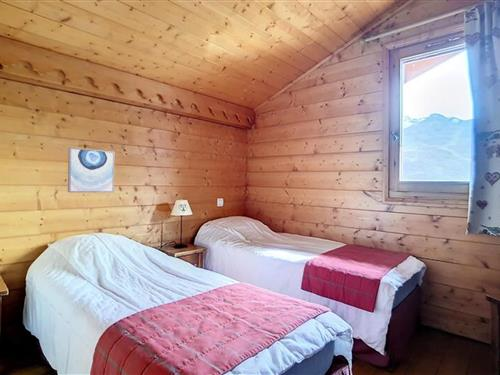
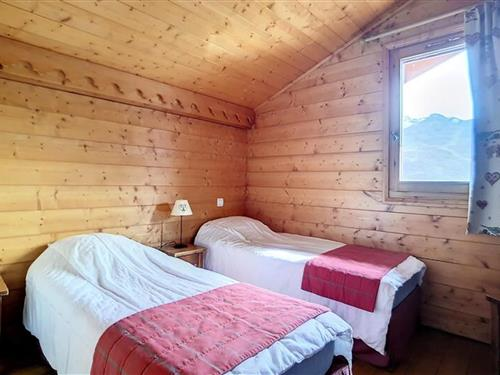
- wall art (92, 171)
